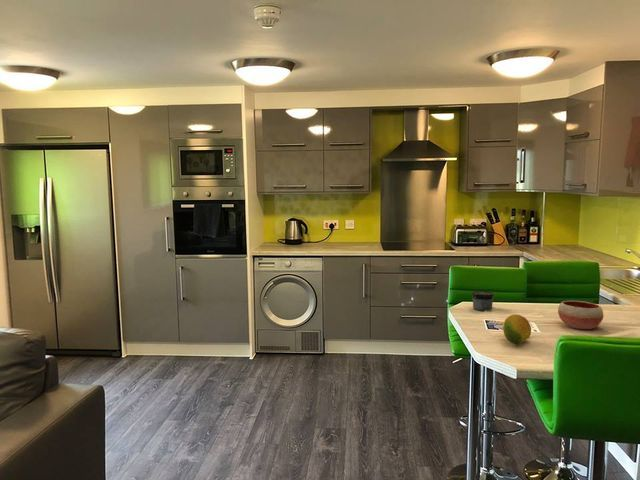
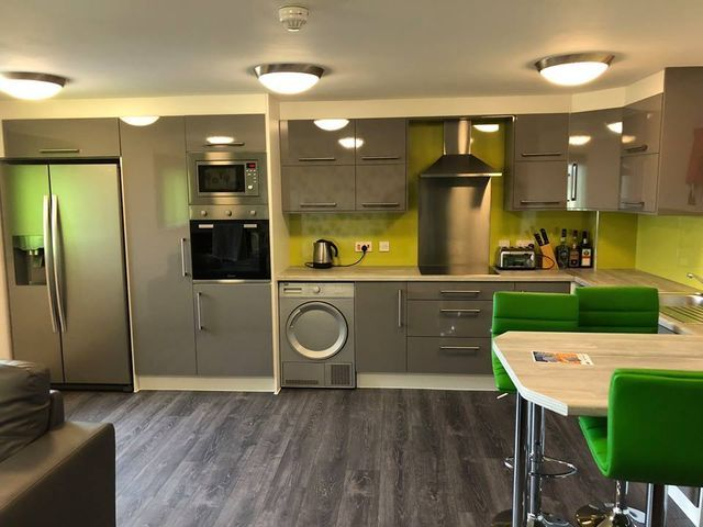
- bowl (580, 315)
- fruit (515, 329)
- jar (482, 300)
